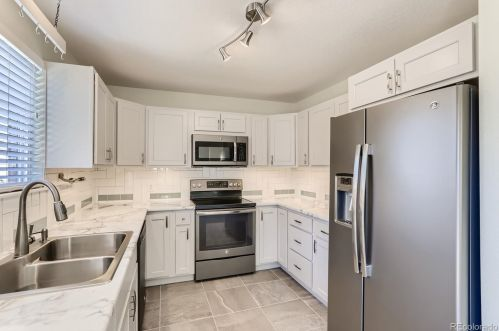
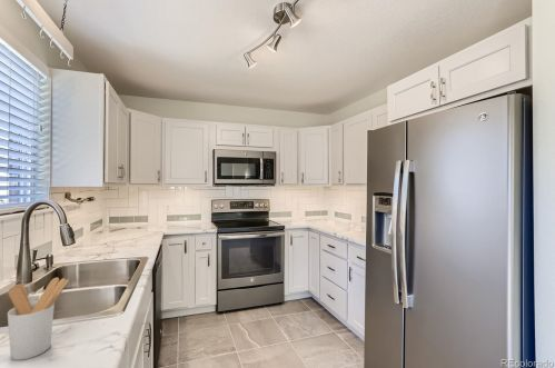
+ utensil holder (40, 314)
